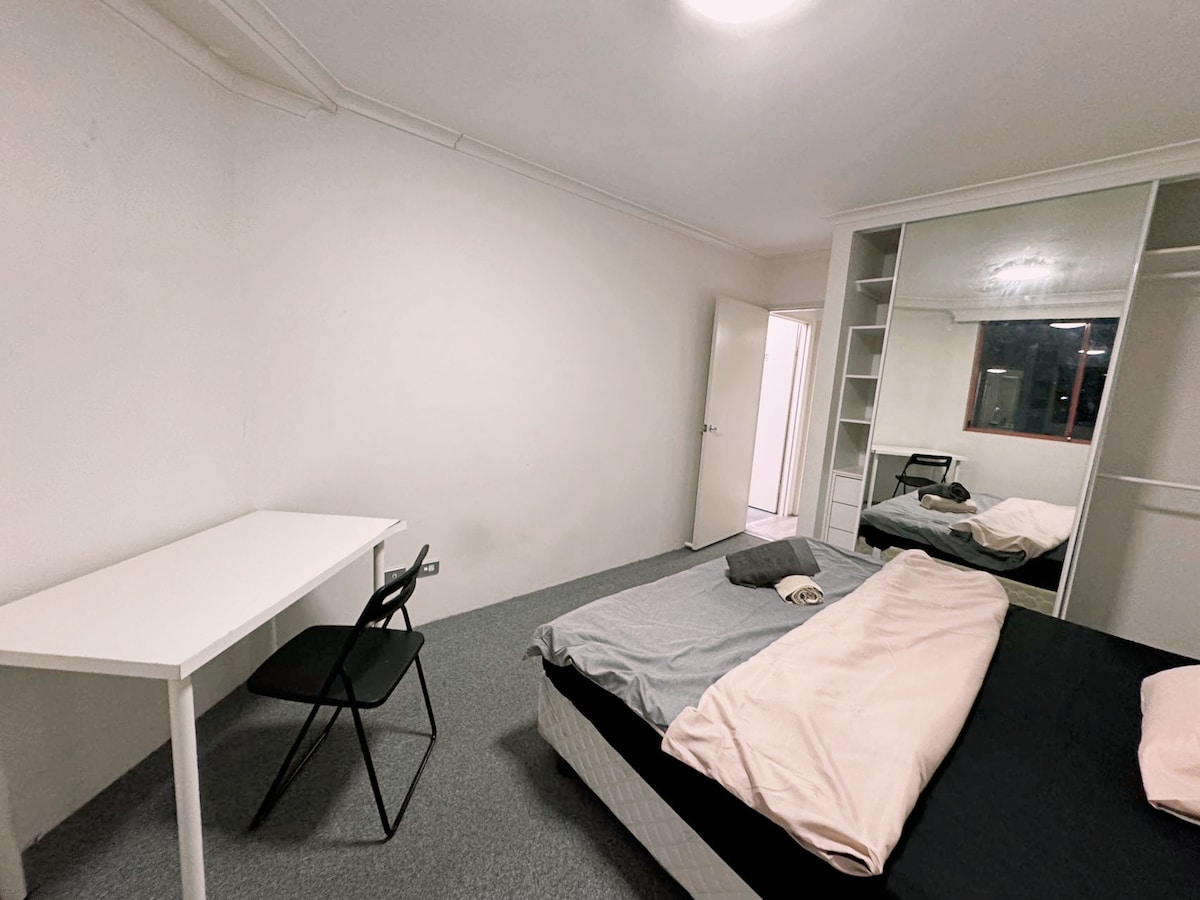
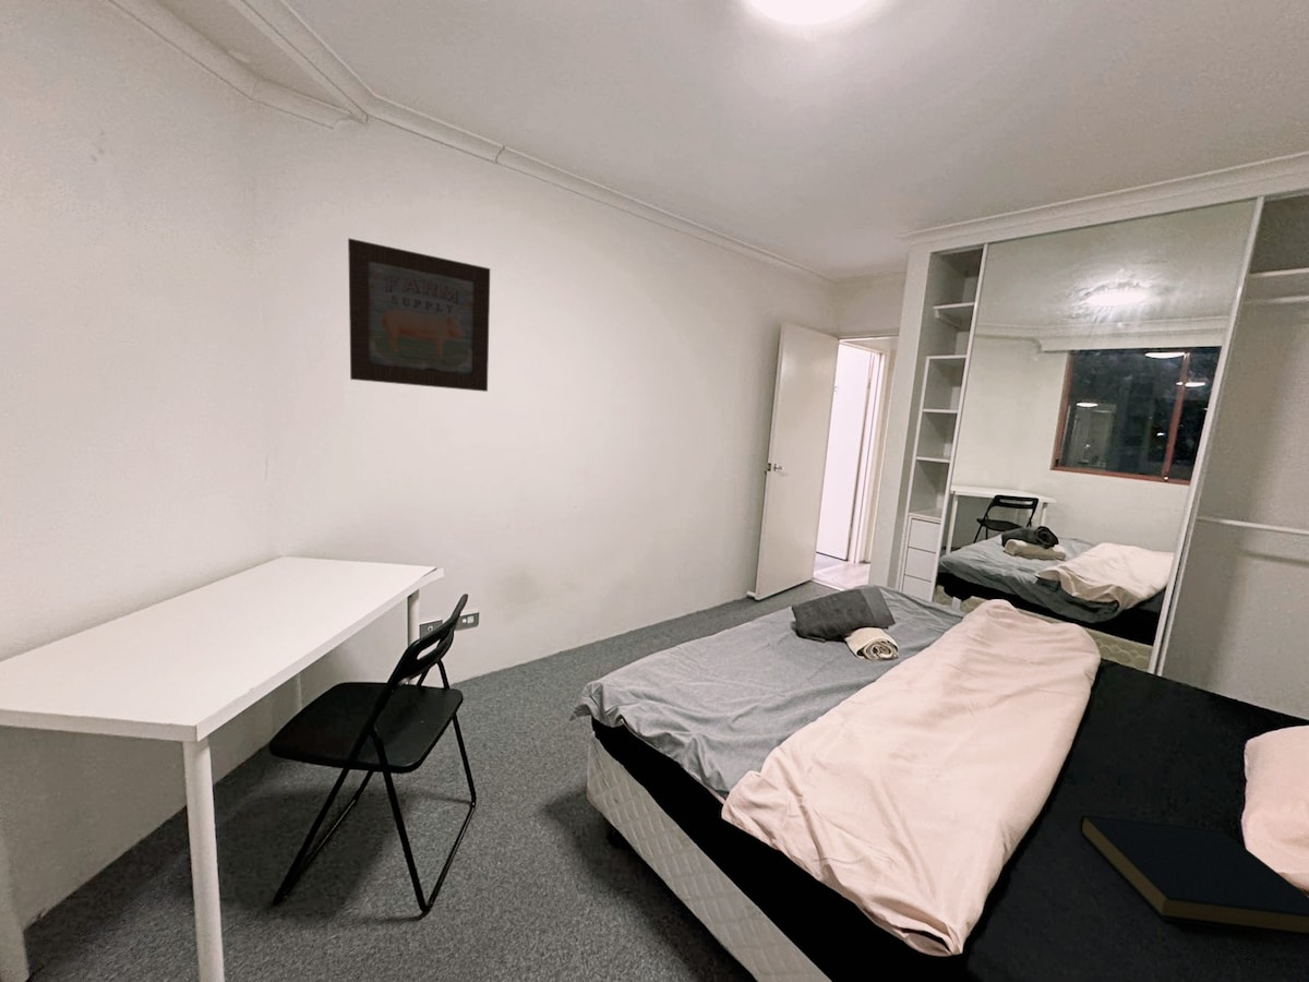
+ wall art (422, 321)
+ hardback book (1193, 870)
